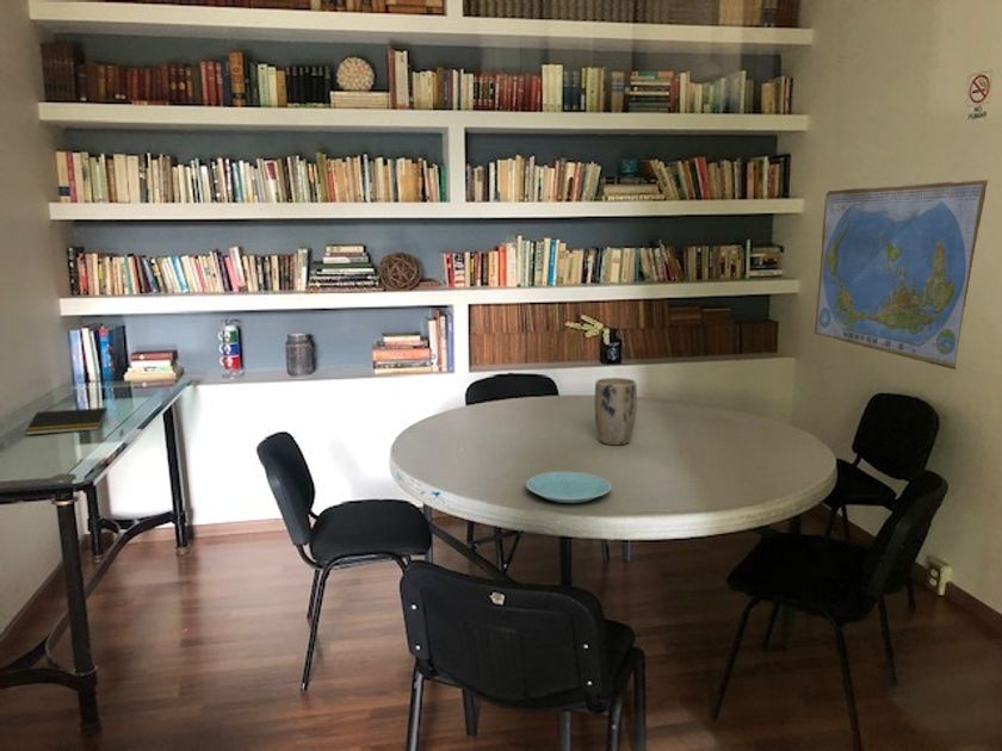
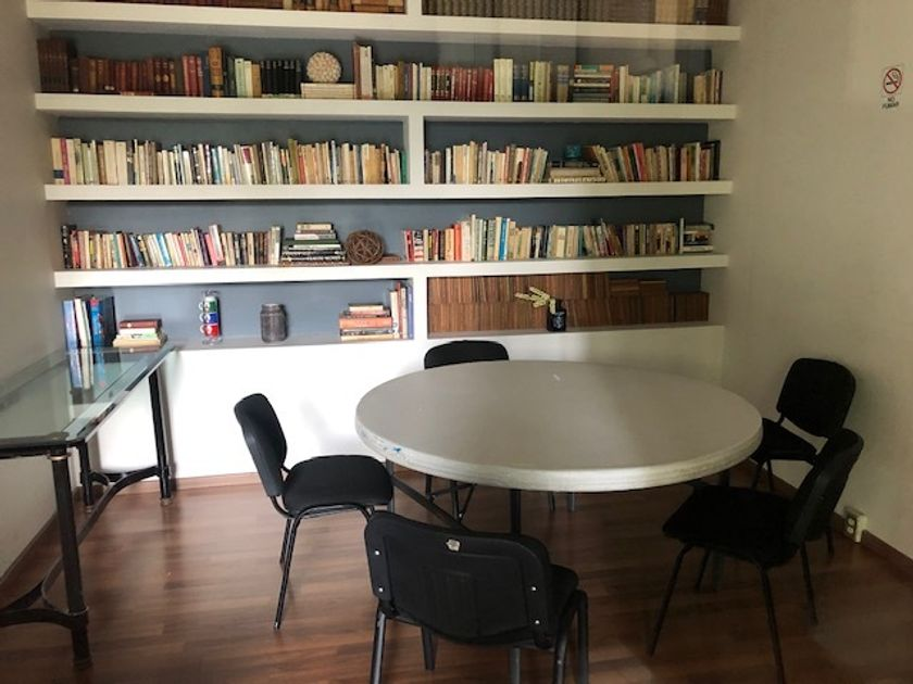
- world map (885, 269)
- plate (568, 489)
- notepad (67, 420)
- plant pot (614, 411)
